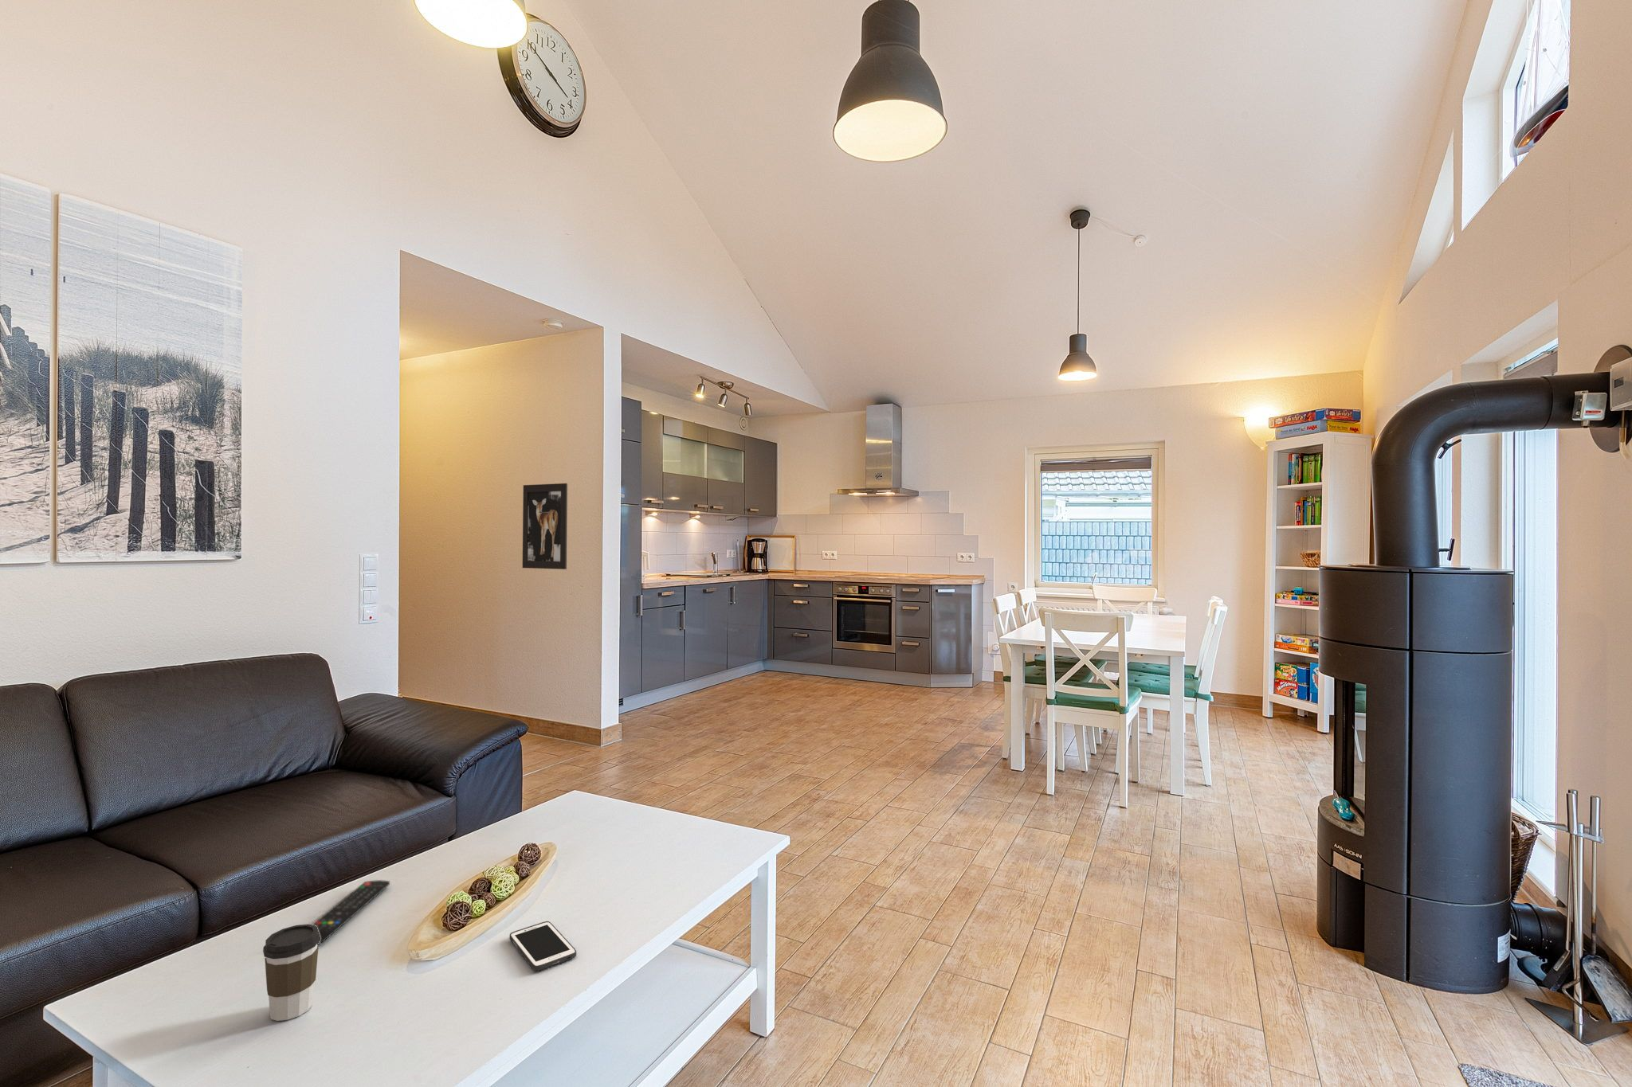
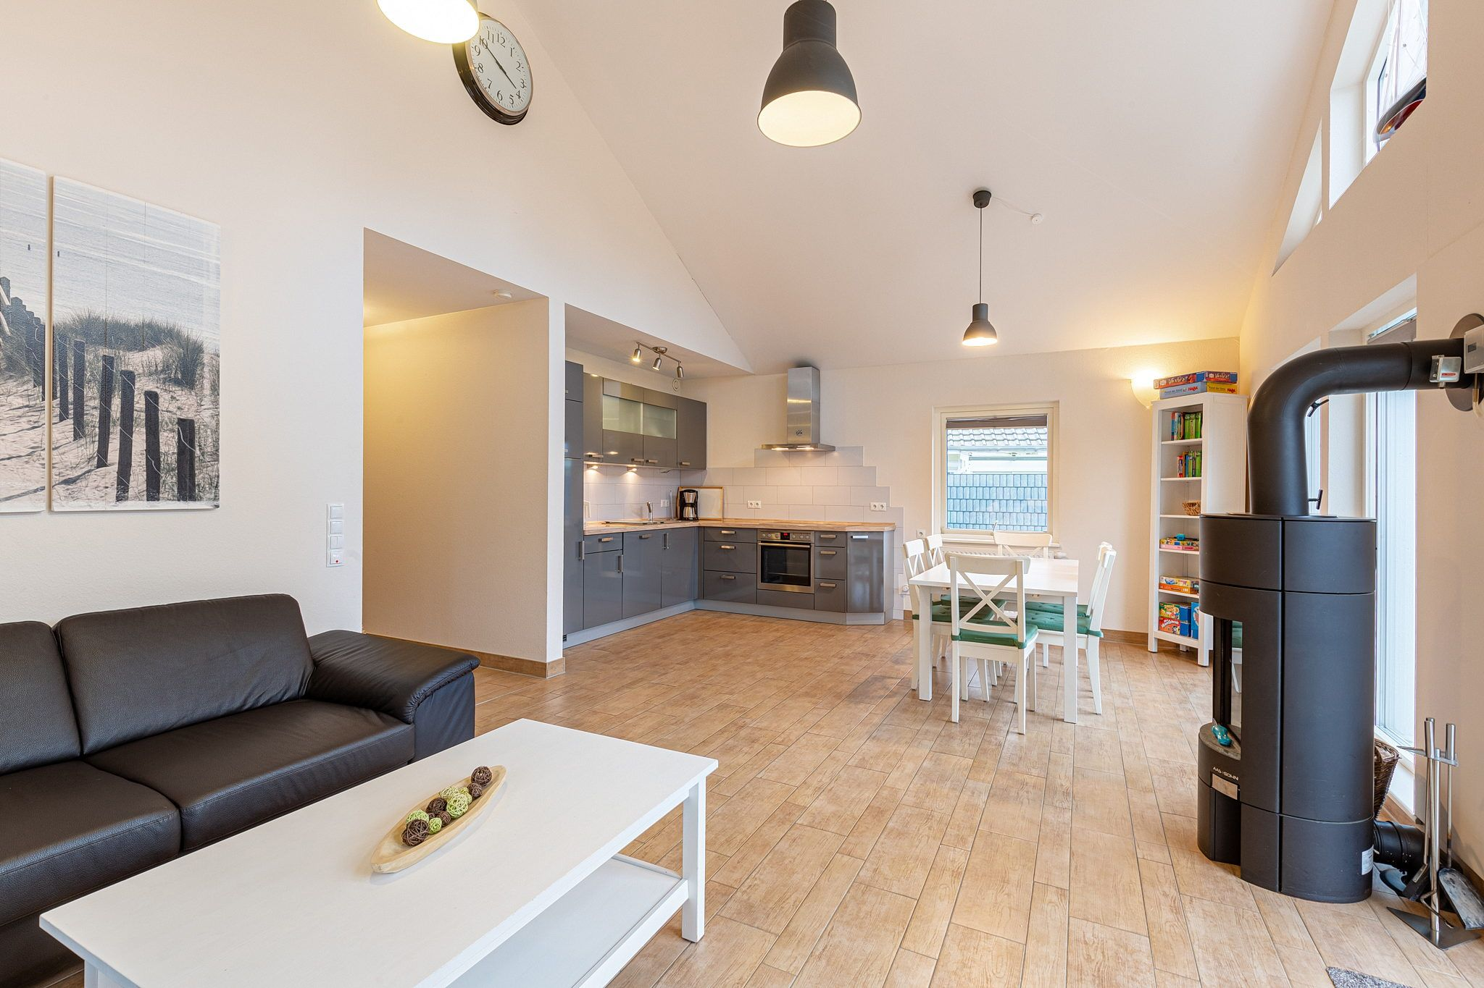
- wall art (545, 527)
- cell phone (542, 945)
- coffee cup (291, 972)
- remote control (346, 910)
